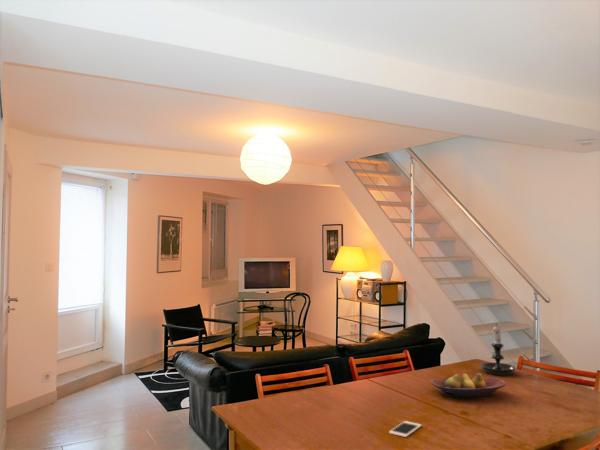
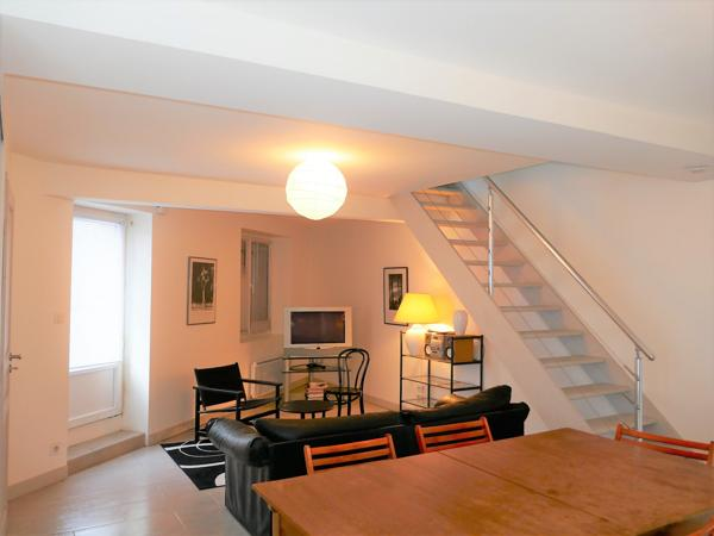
- fruit bowl (468, 383)
- candle holder (496, 347)
- cell phone (405, 428)
